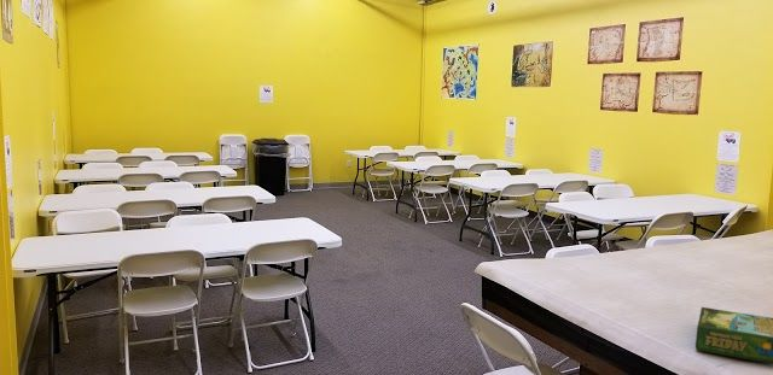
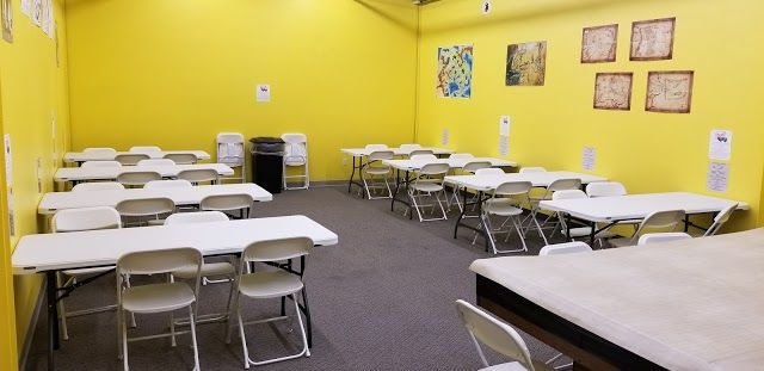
- board game (740, 334)
